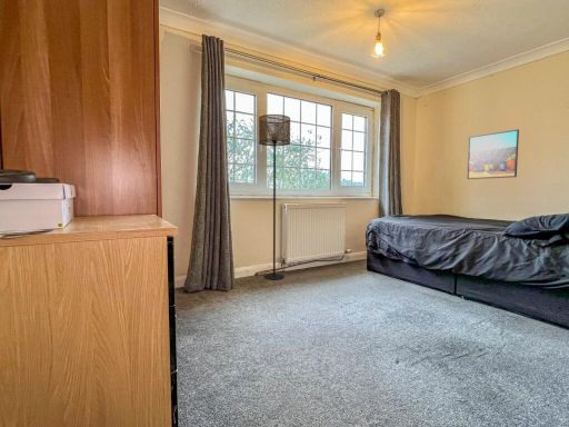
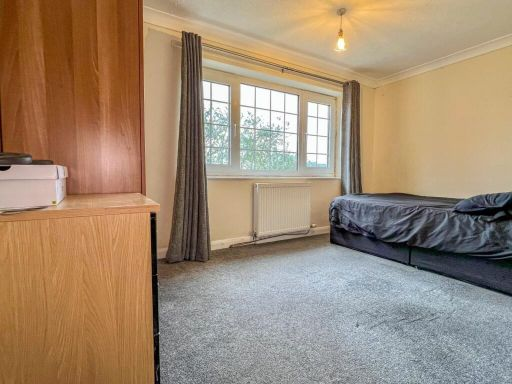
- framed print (491, 156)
- floor lamp (273, 198)
